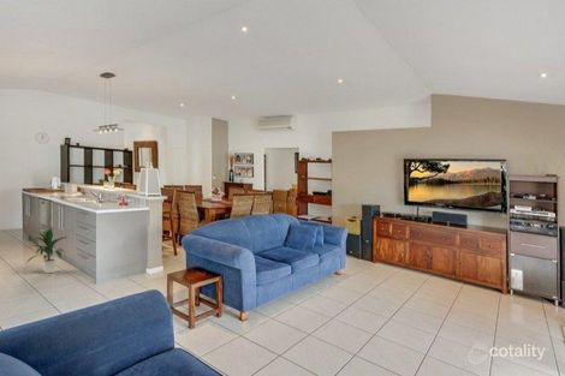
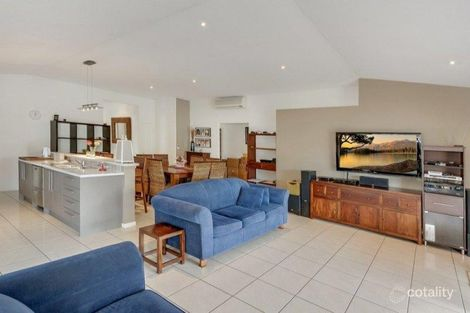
- indoor plant (46, 249)
